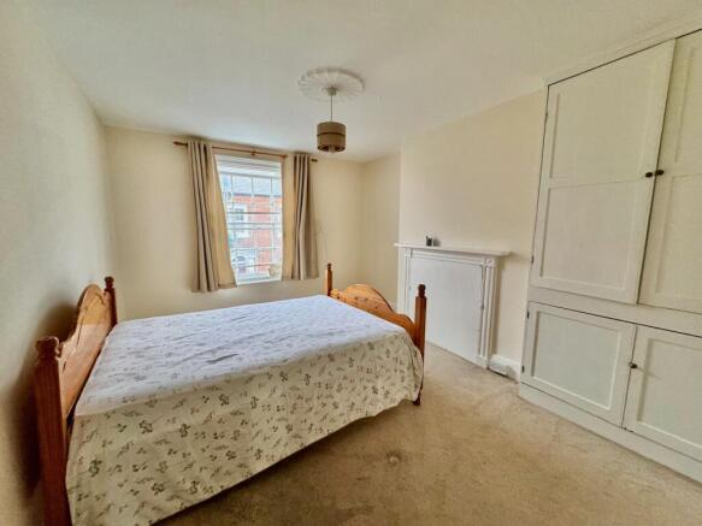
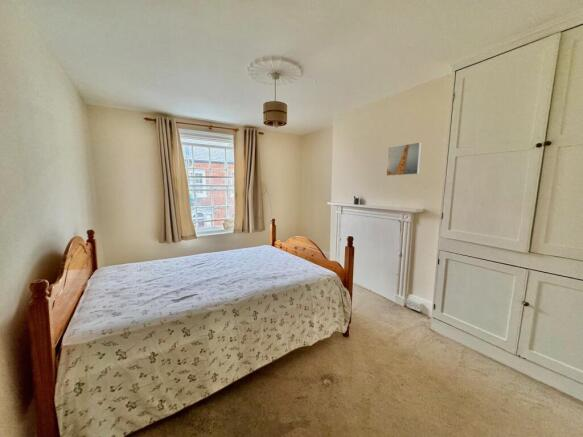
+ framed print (402, 160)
